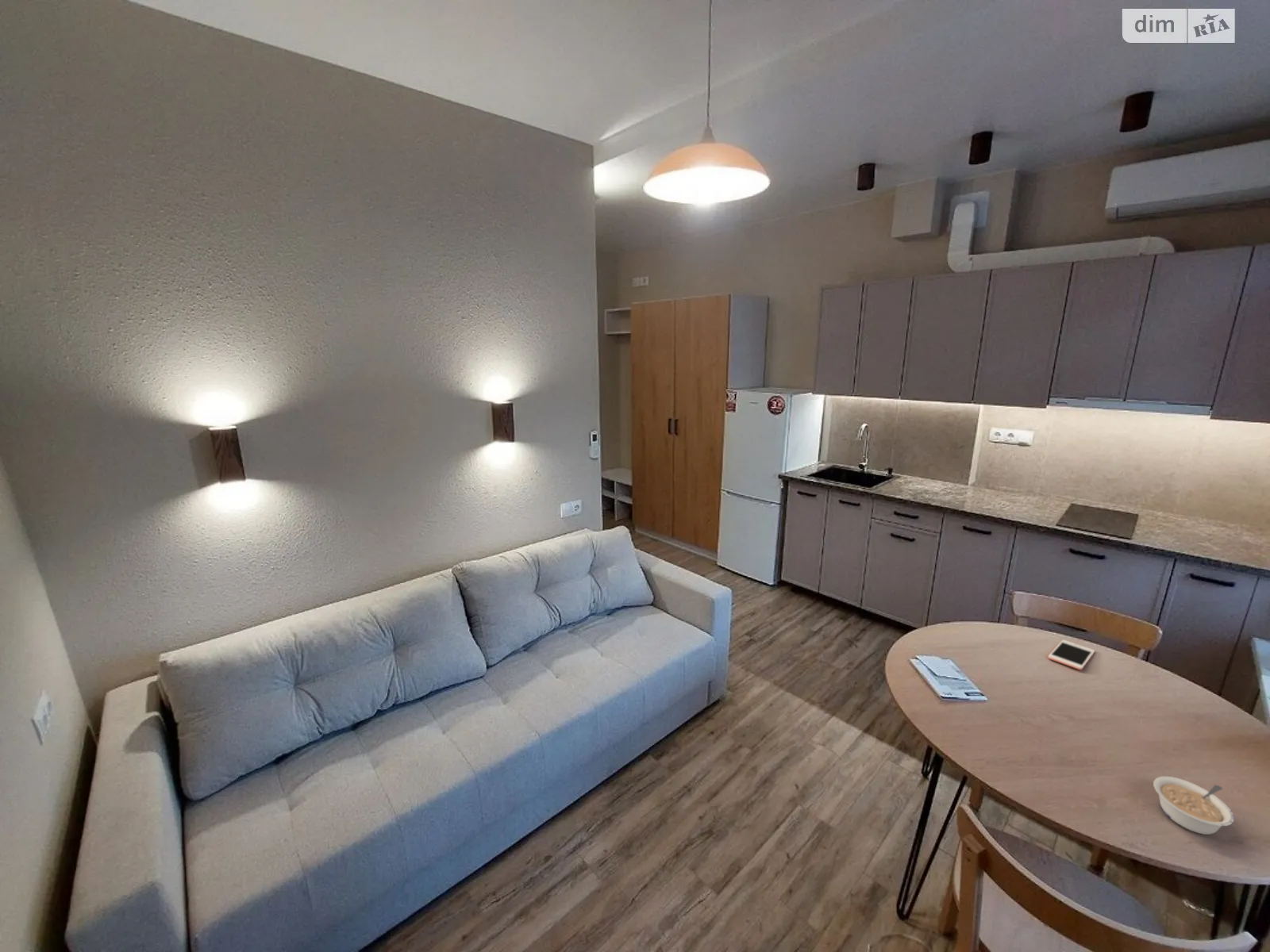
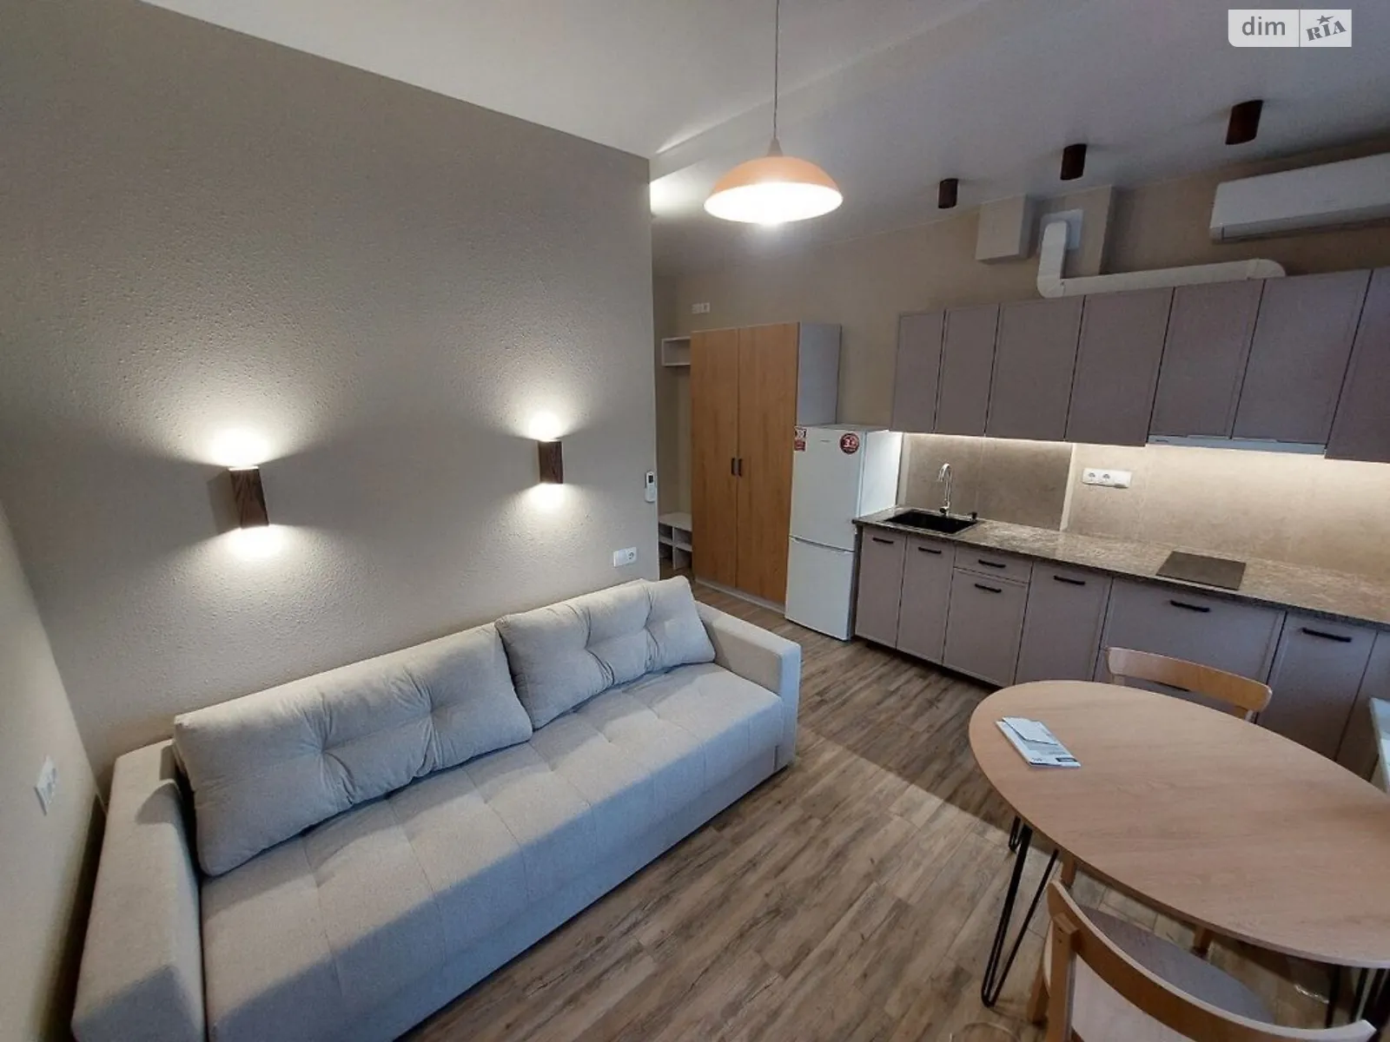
- legume (1189, 804)
- cell phone (1072, 654)
